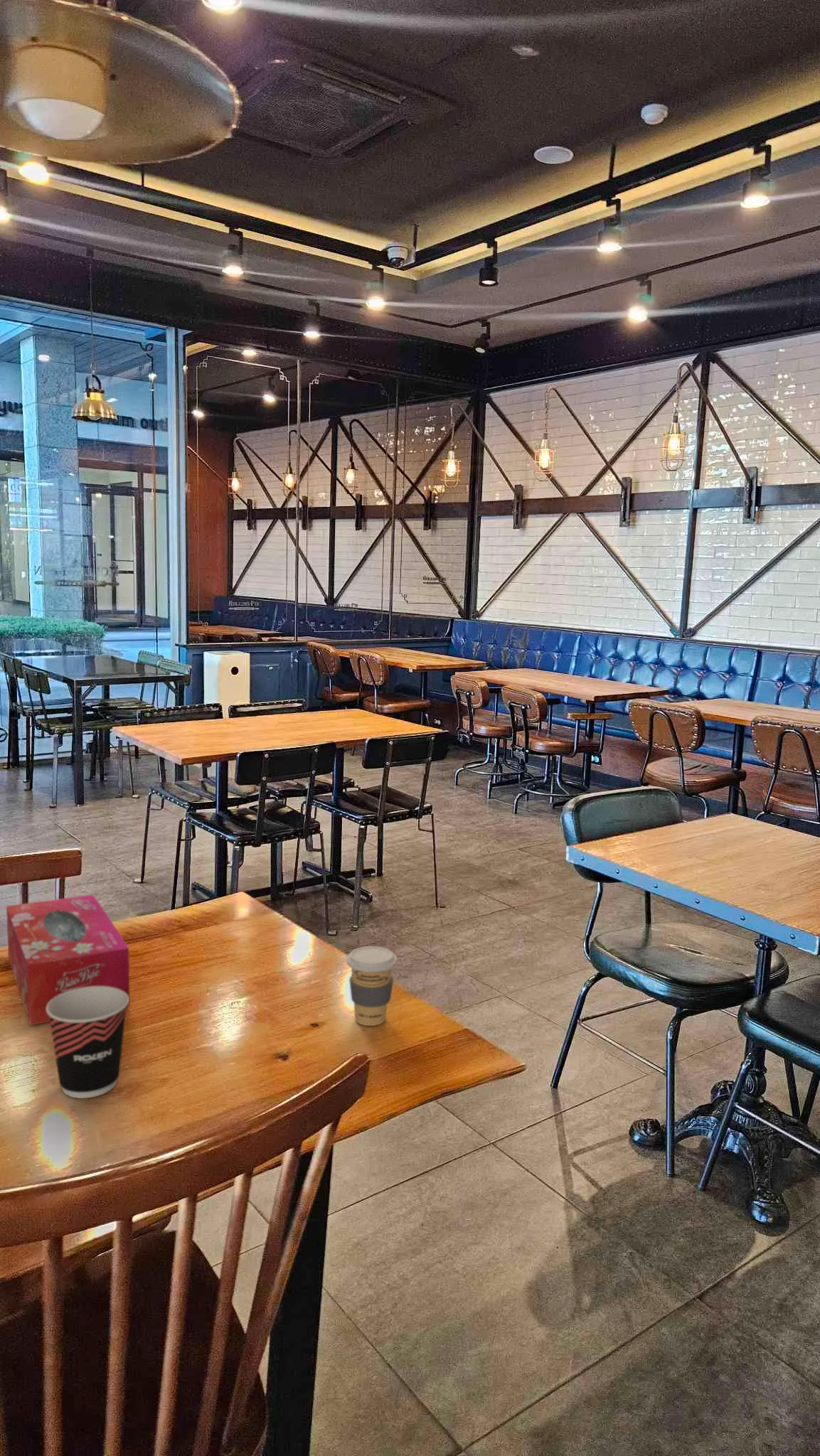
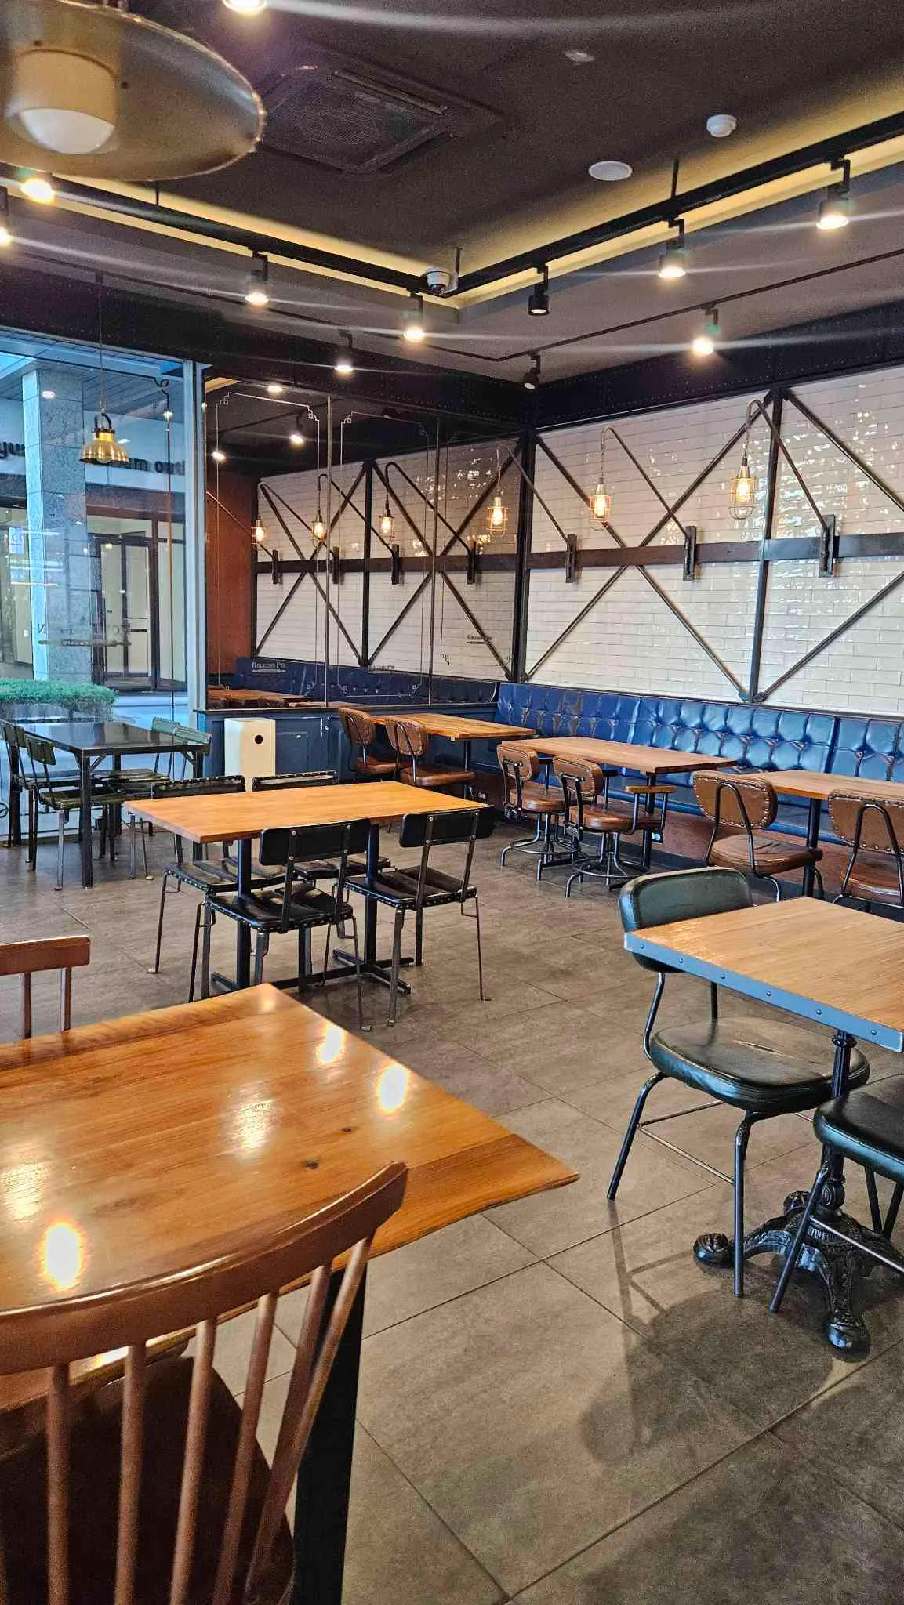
- cup (89, 1043)
- coffee cup (371, 986)
- tissue box (65, 953)
